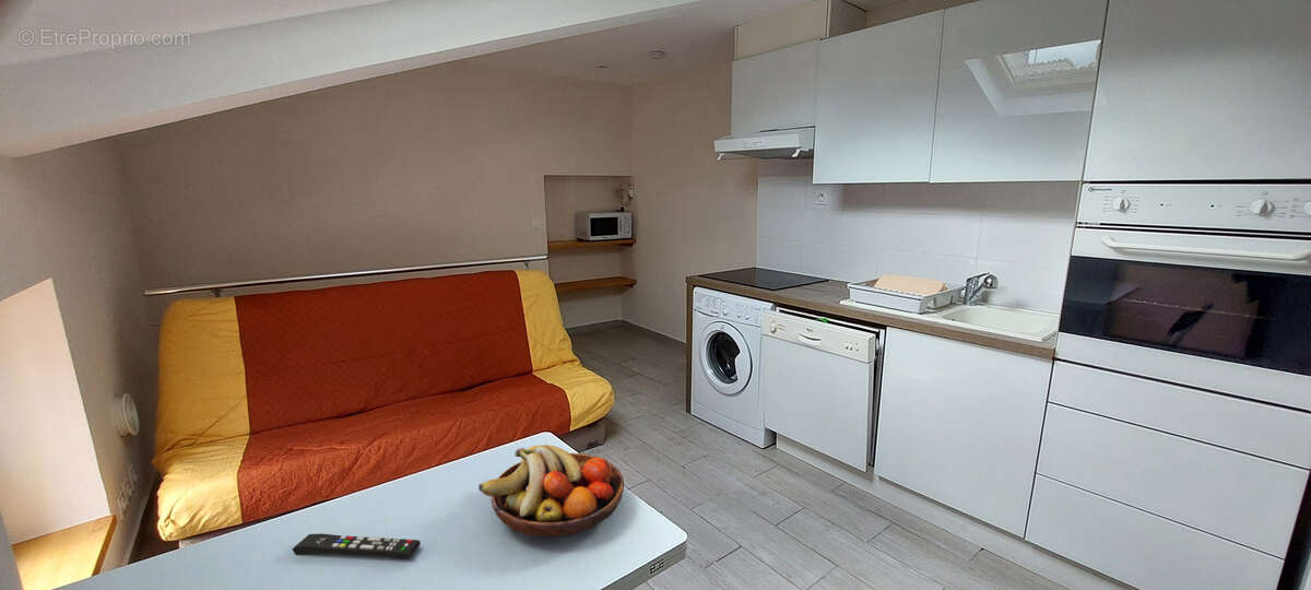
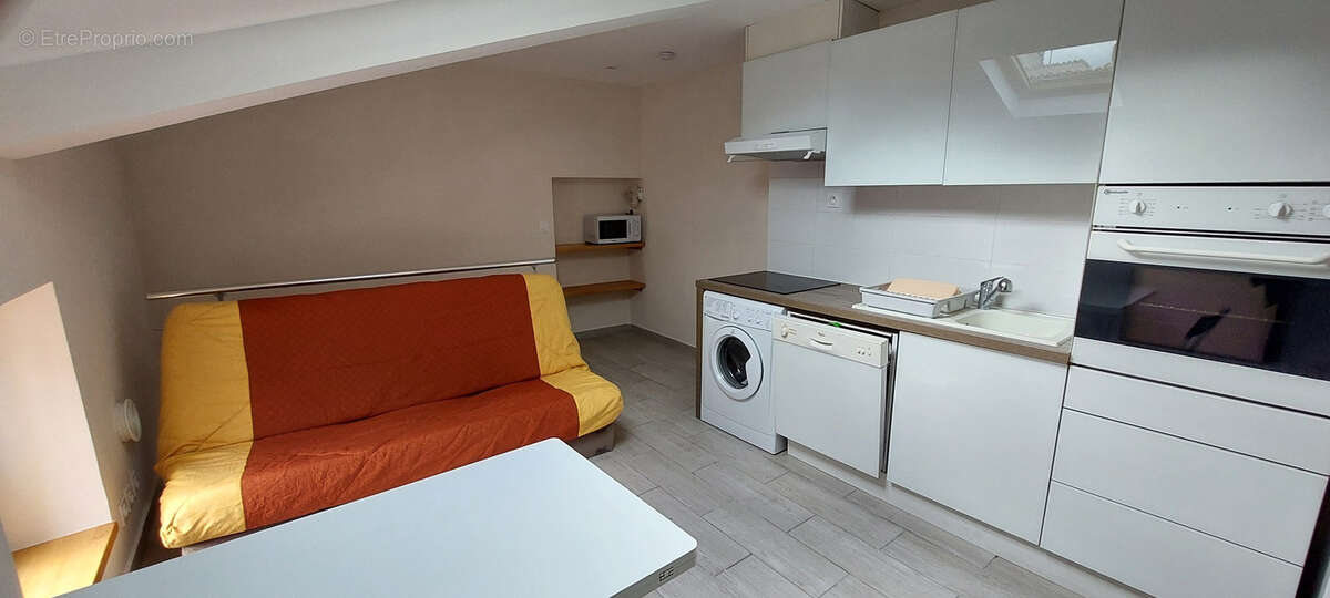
- remote control (356, 545)
- fruit bowl (557, 480)
